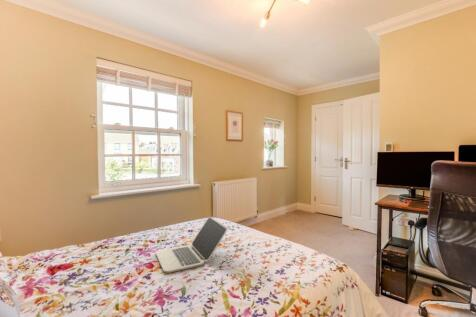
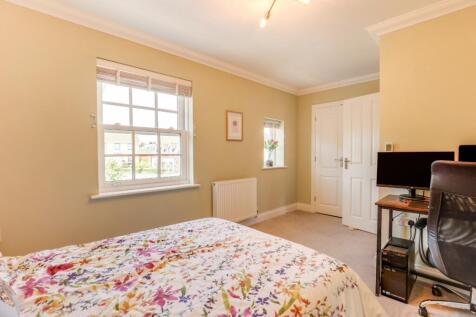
- laptop (192, 242)
